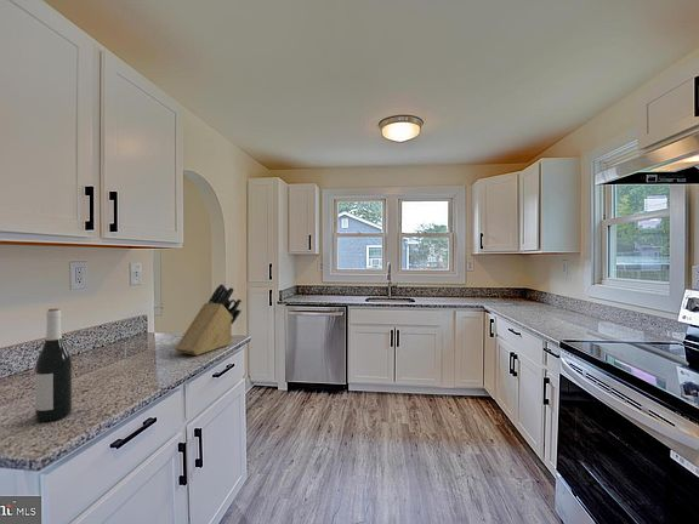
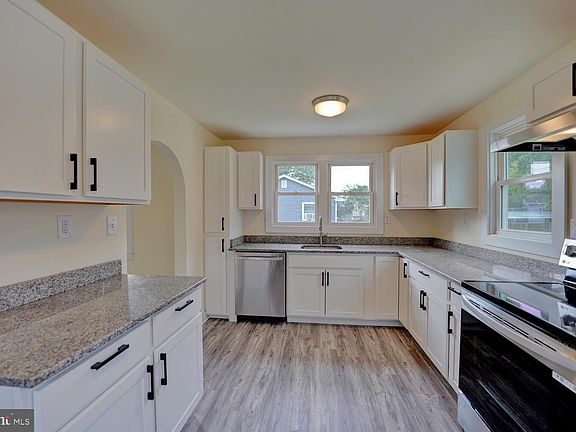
- knife block (211, 315)
- wine bottle (53, 361)
